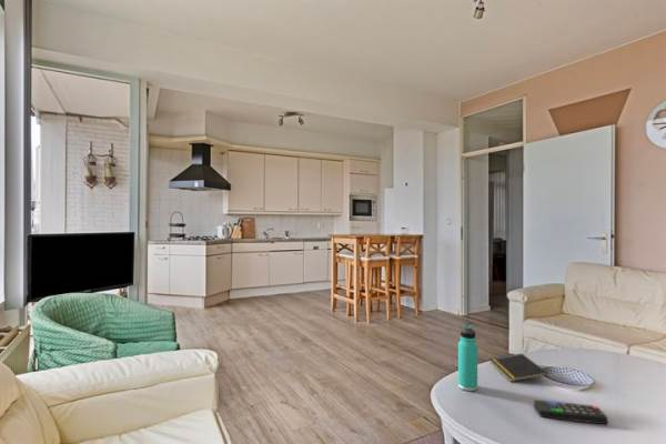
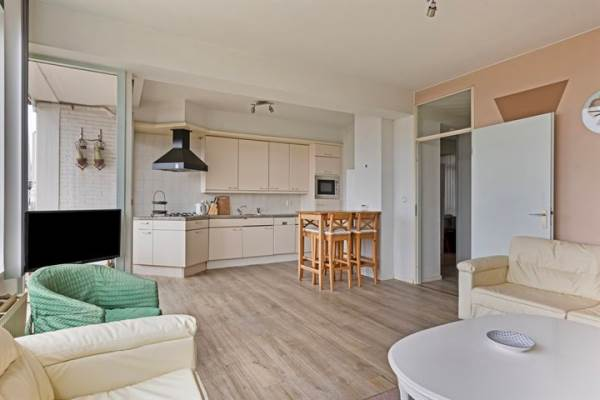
- thermos bottle (467, 356)
- notepad (516, 366)
- remote control (568, 411)
